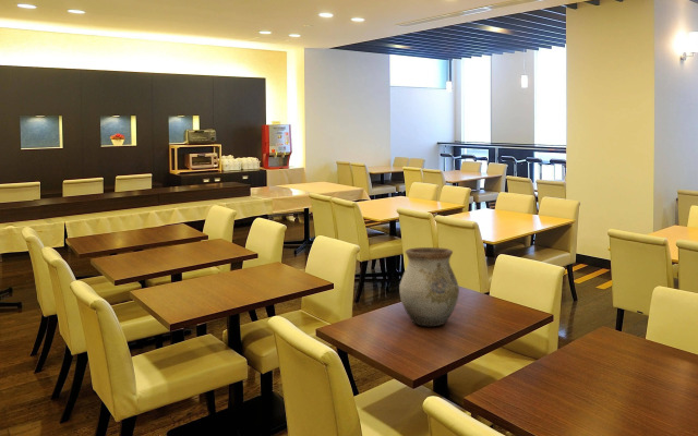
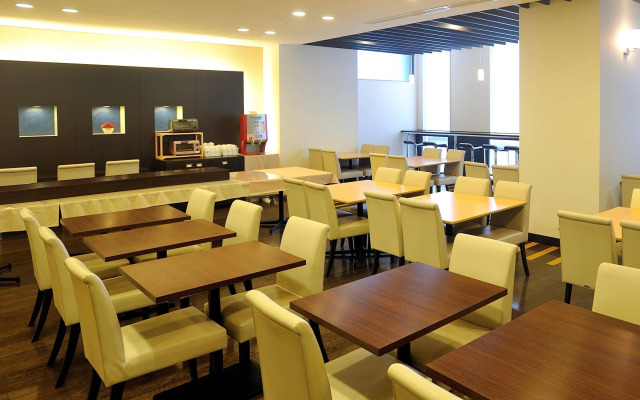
- vase (429, 286)
